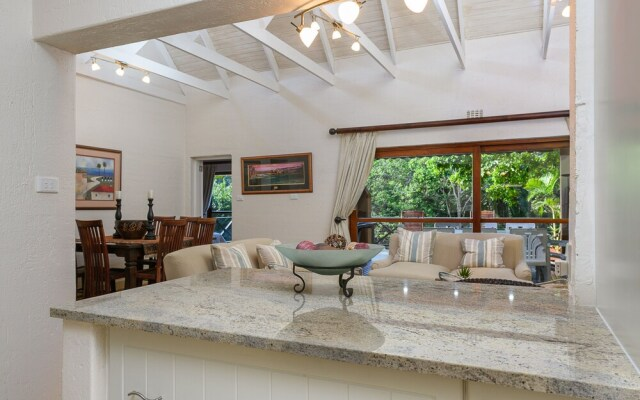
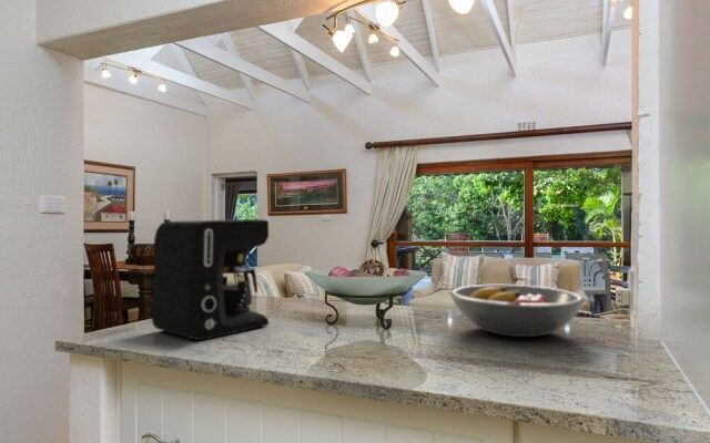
+ coffee maker (217, 274)
+ fruit bowl (514, 307)
